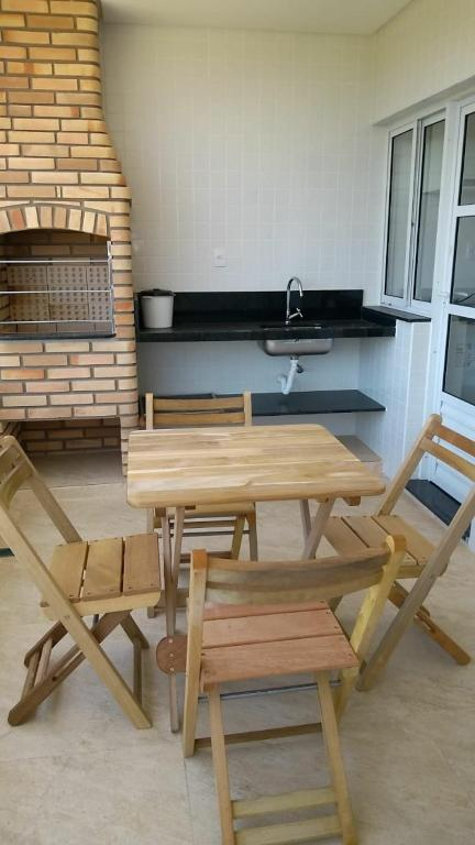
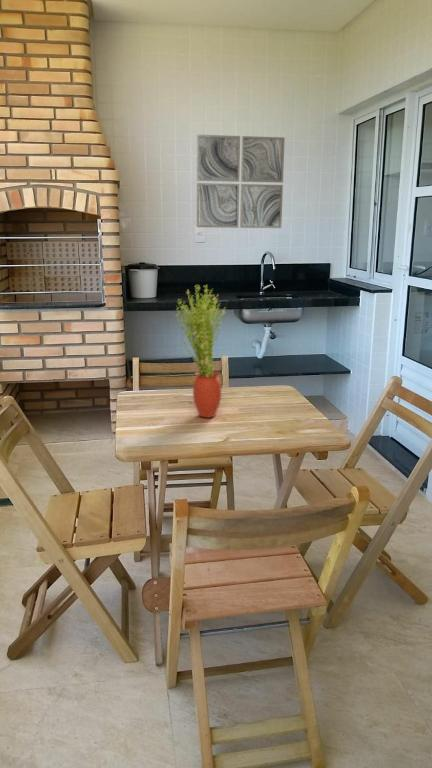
+ potted plant (198, 352)
+ wall art (241, 181)
